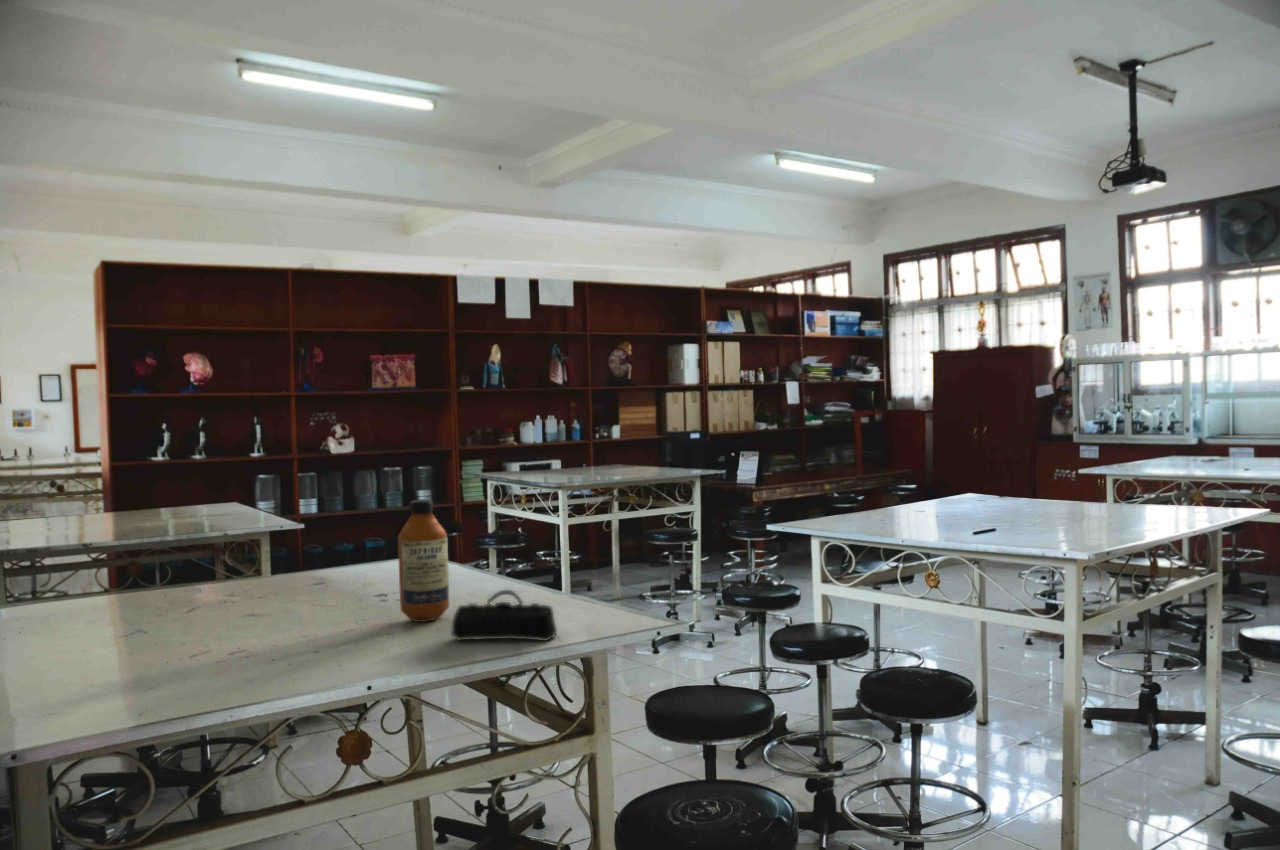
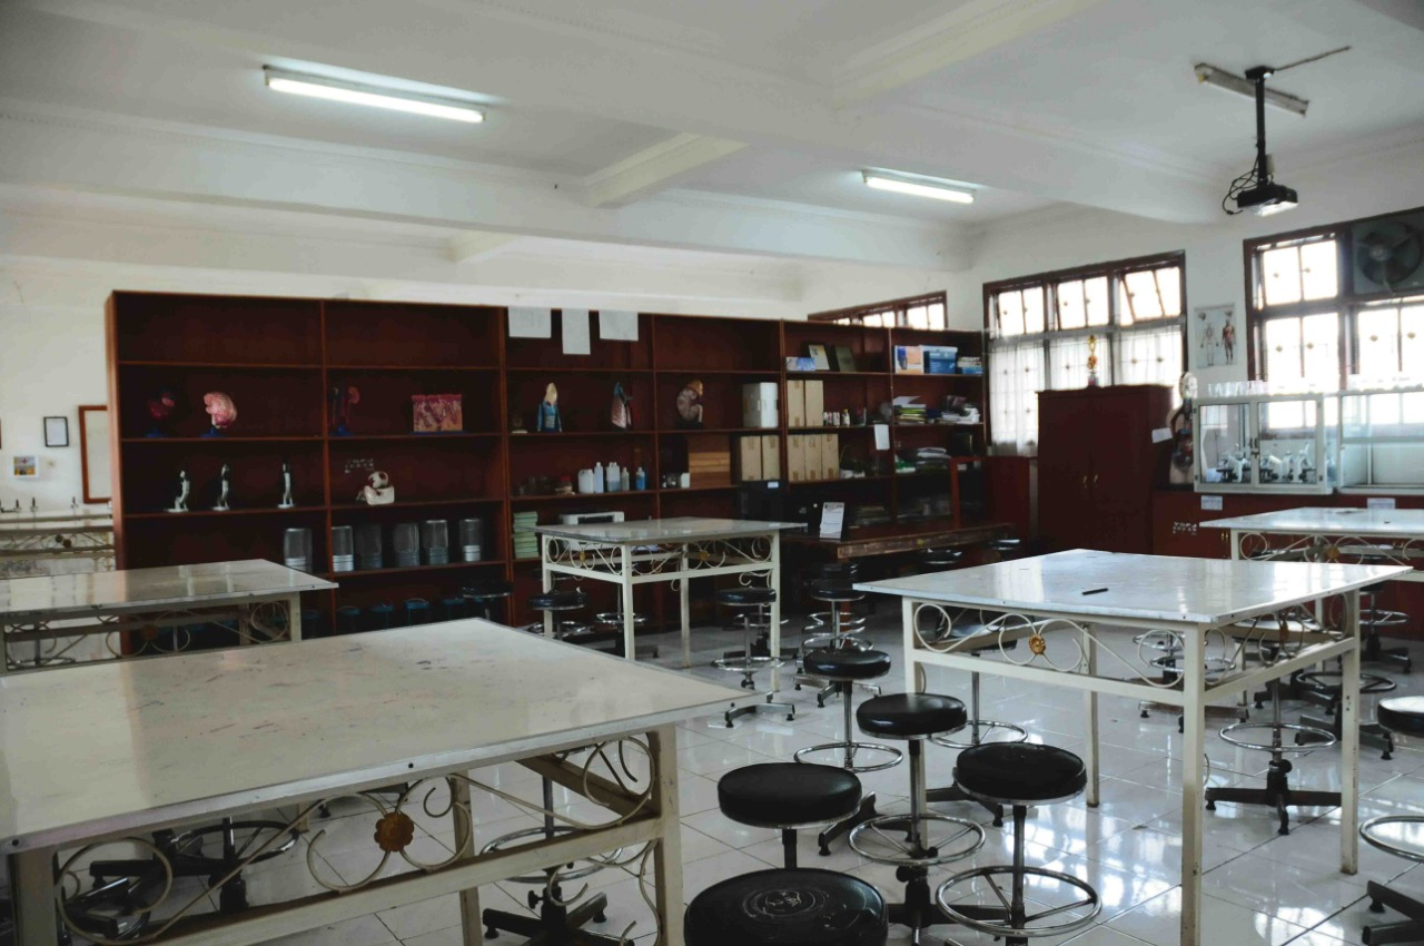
- pencil case (503, 614)
- bottle (423, 559)
